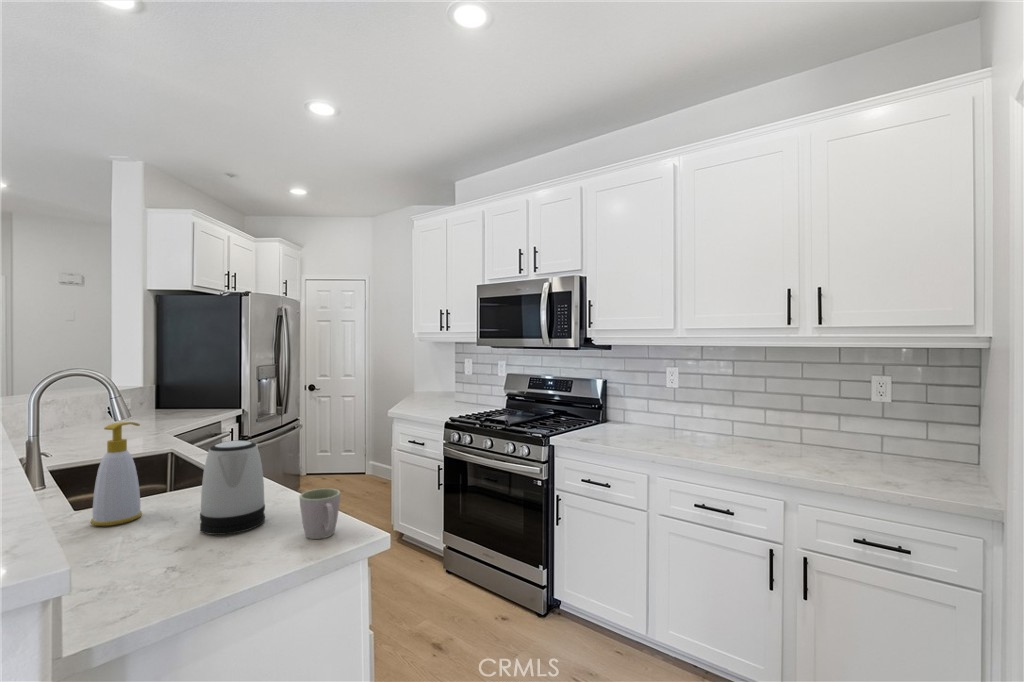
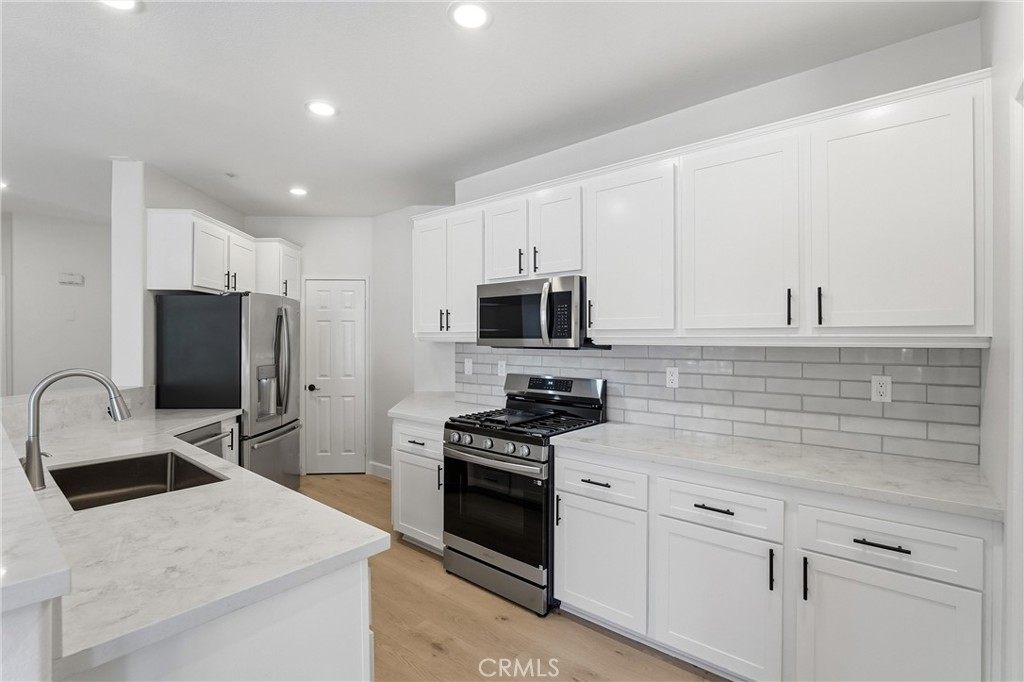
- kettle (233, 481)
- mug (322, 515)
- soap bottle (117, 471)
